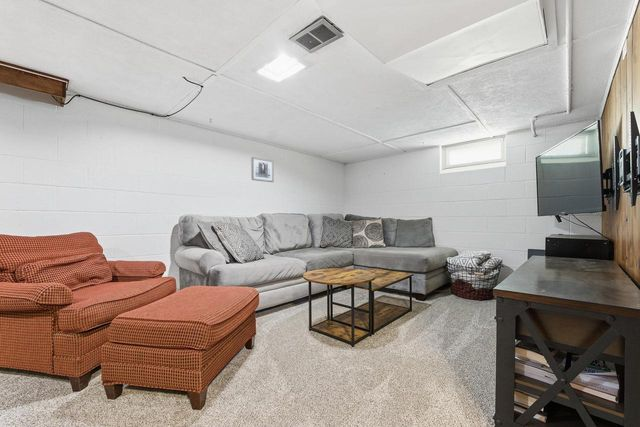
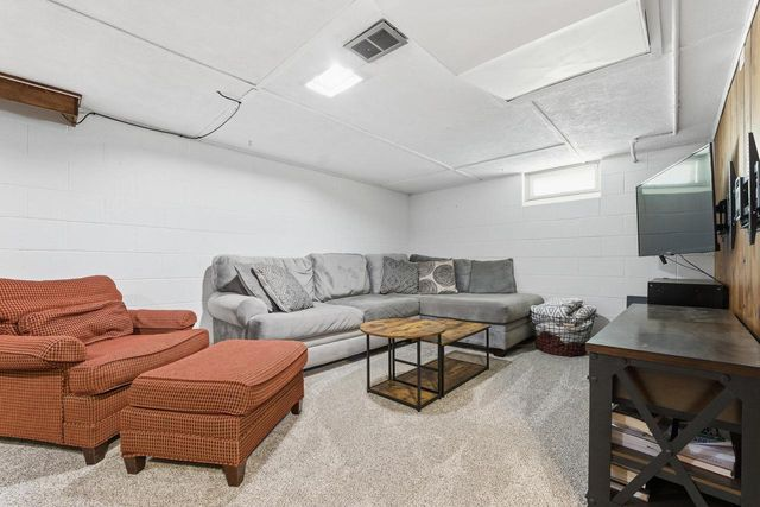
- wall art (262, 170)
